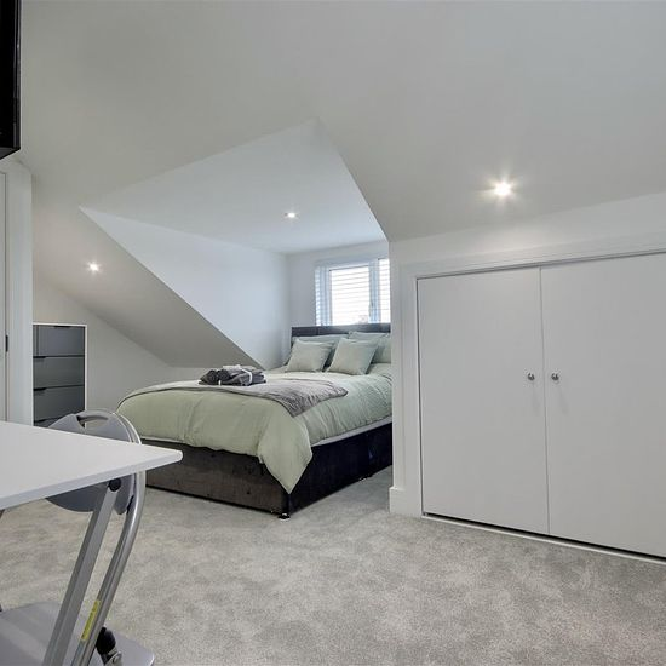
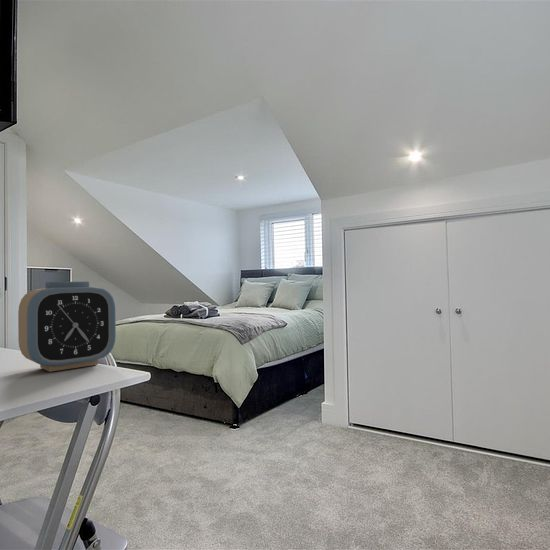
+ alarm clock (69, 323)
